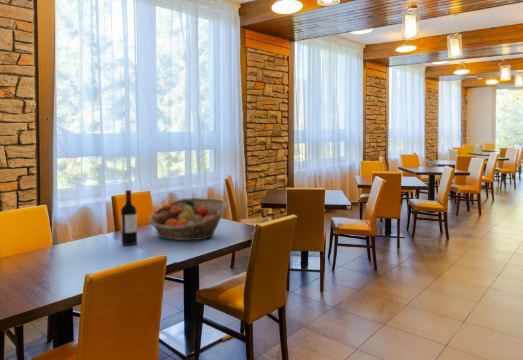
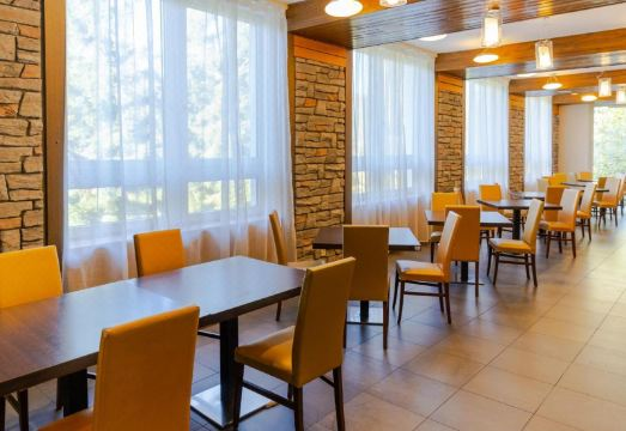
- fruit basket (188, 218)
- wine bottle (128, 217)
